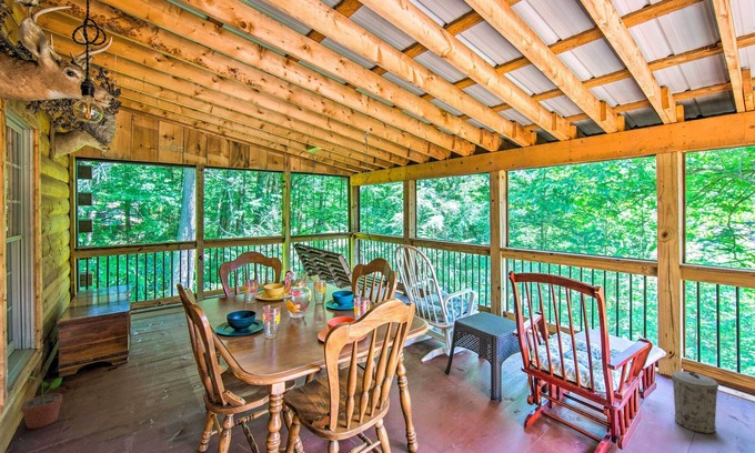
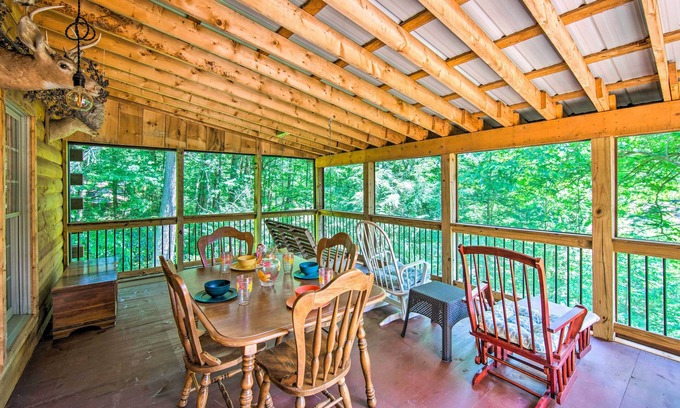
- trash can (694, 399)
- potted plant (42, 396)
